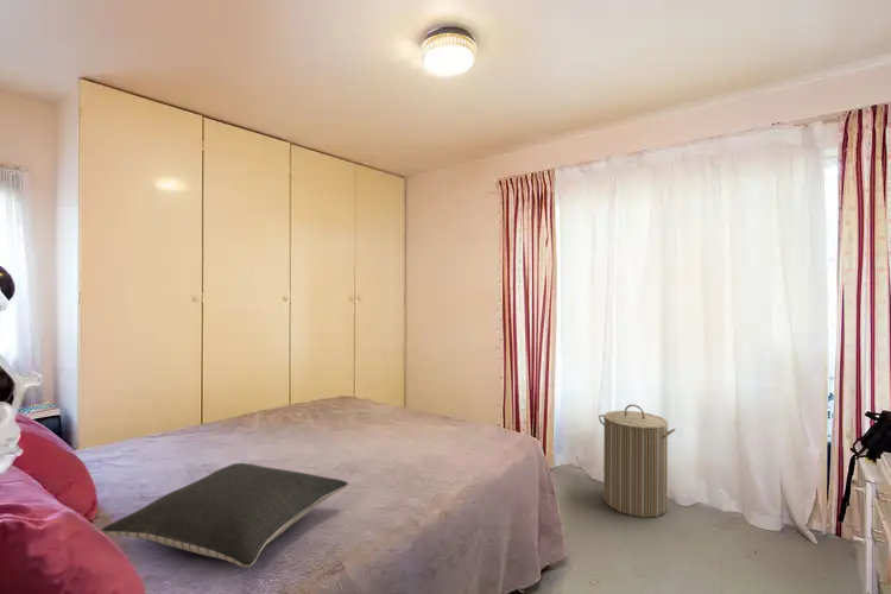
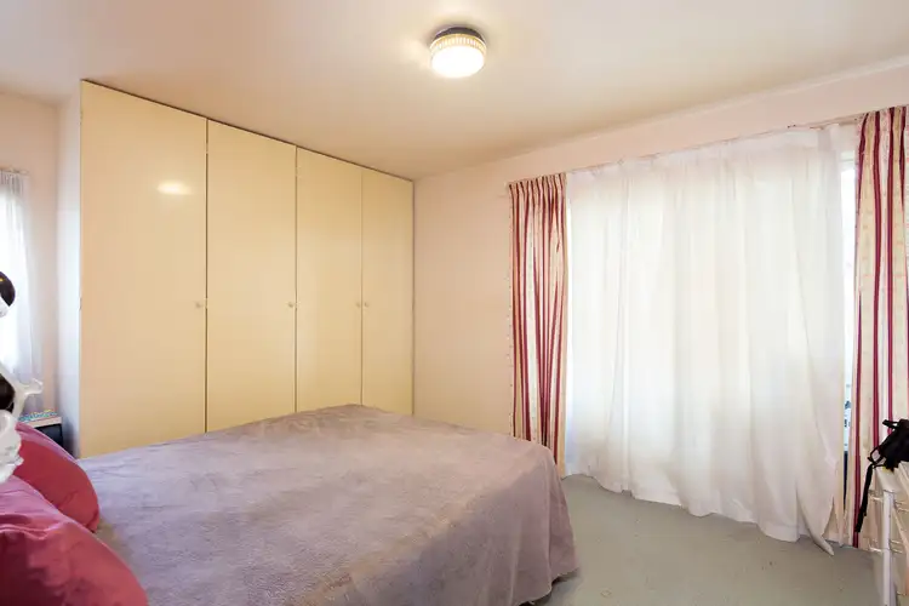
- pillow (239, 504)
- laundry hamper (634, 454)
